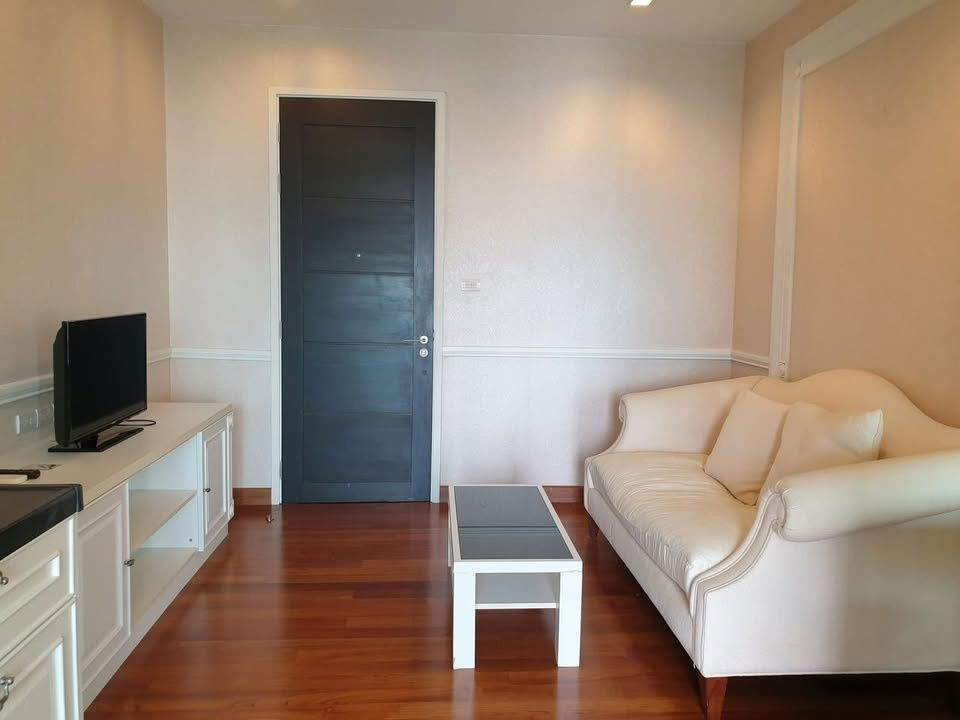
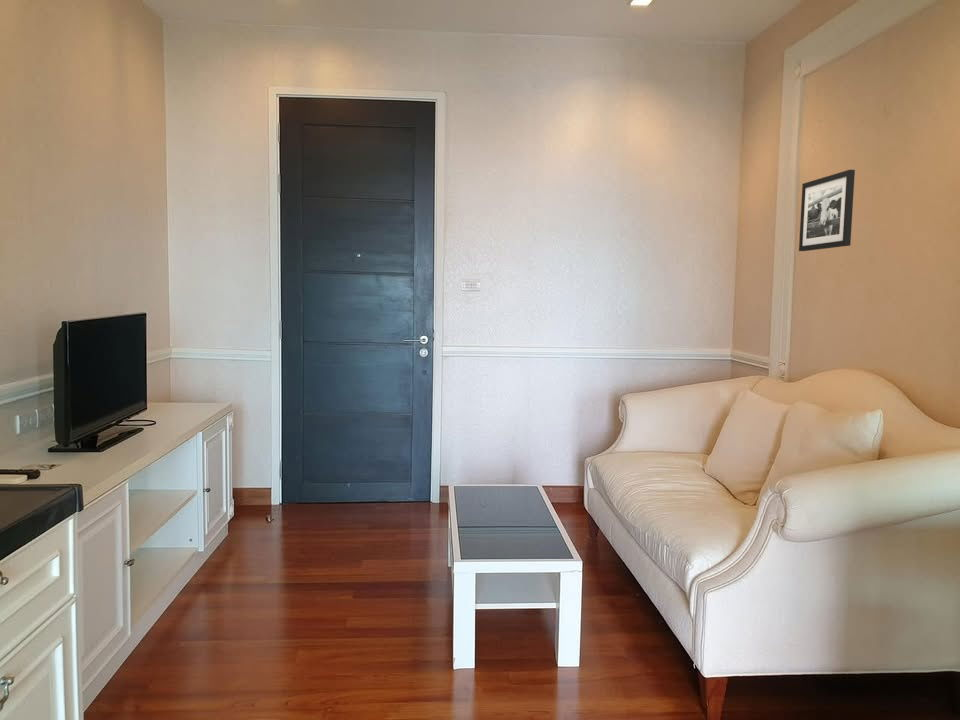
+ picture frame (825, 212)
